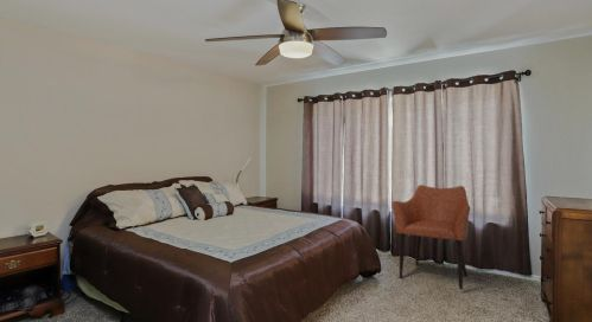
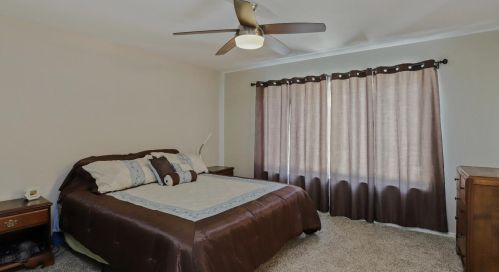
- armchair (435, 230)
